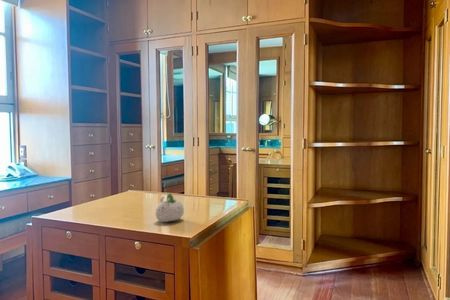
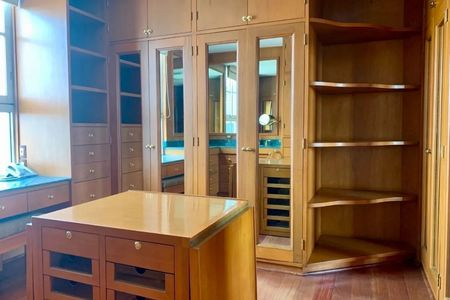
- succulent planter (169, 207)
